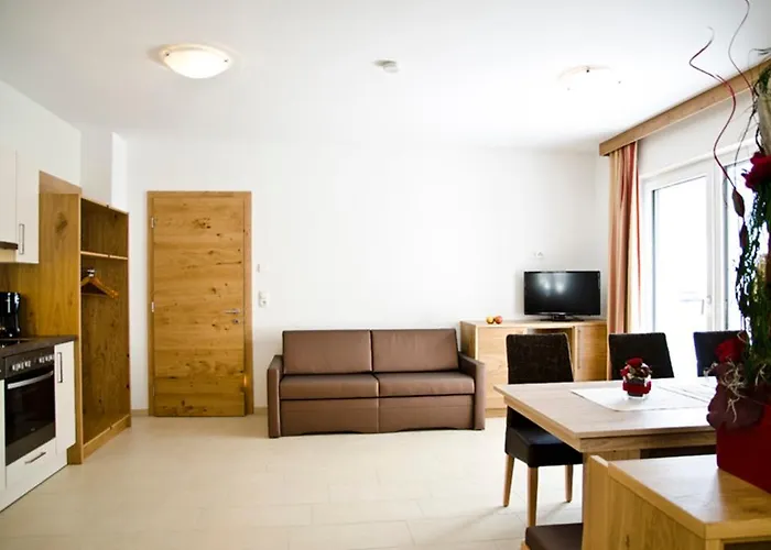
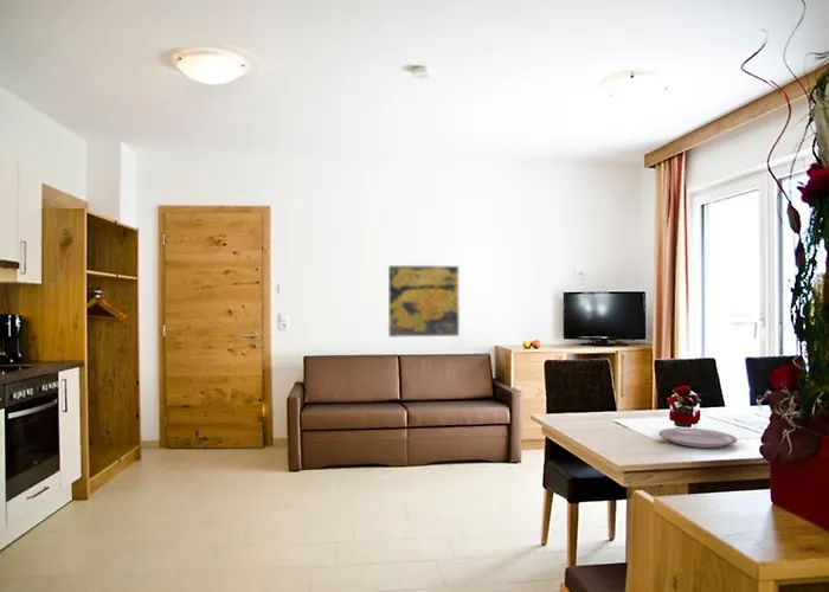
+ plate (696, 438)
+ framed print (423, 301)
